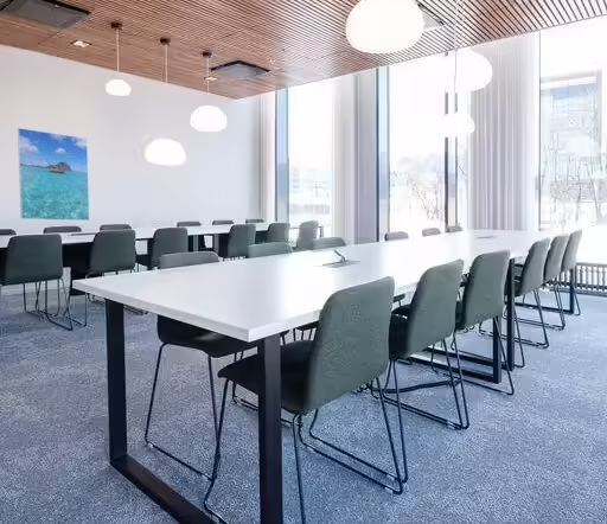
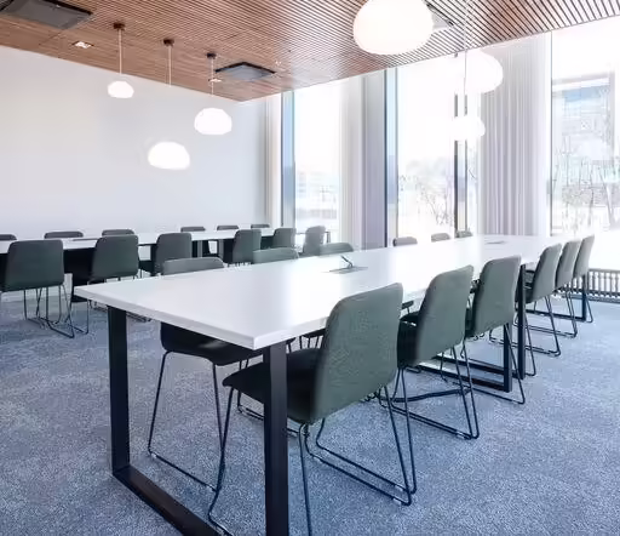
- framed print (55, 177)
